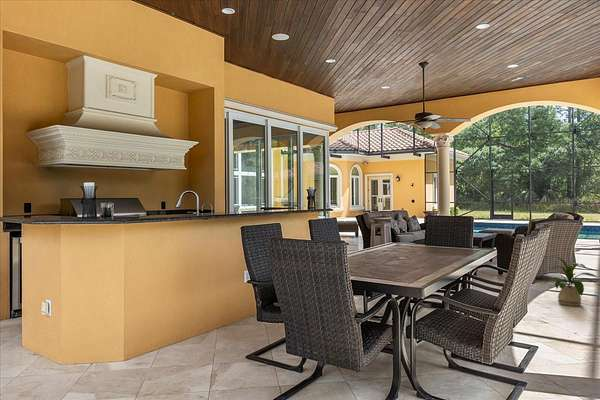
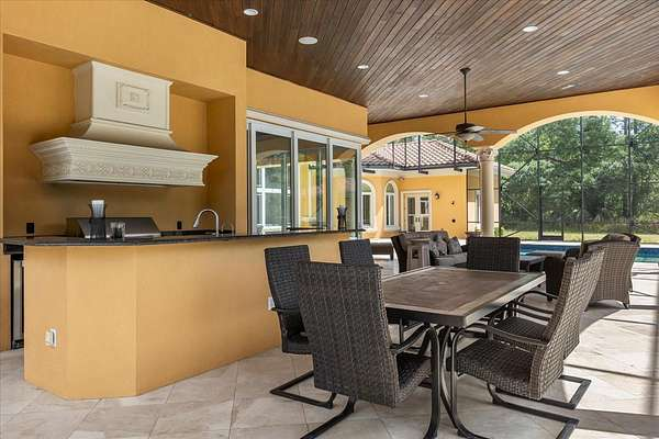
- house plant (571, 282)
